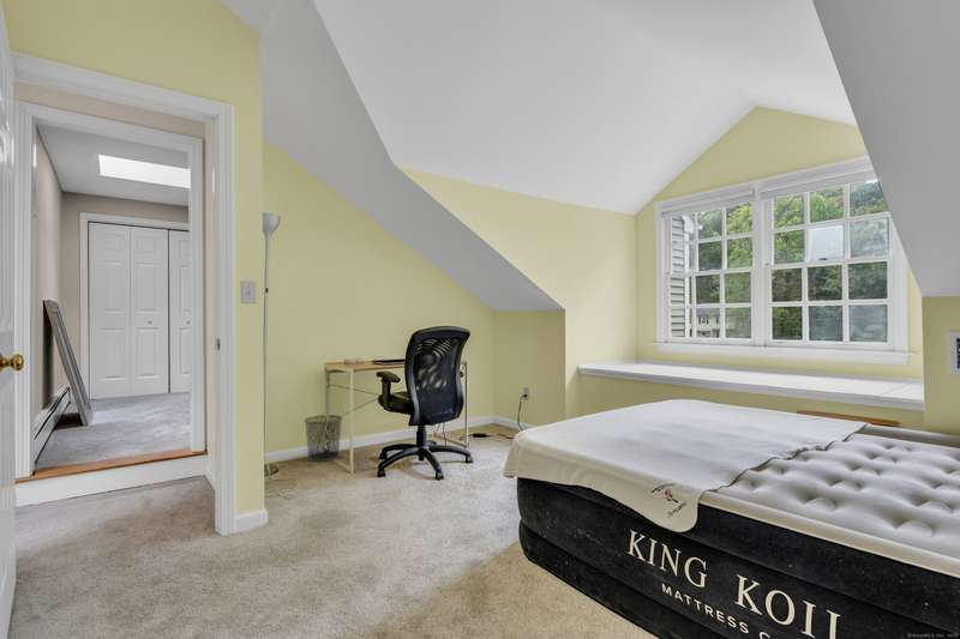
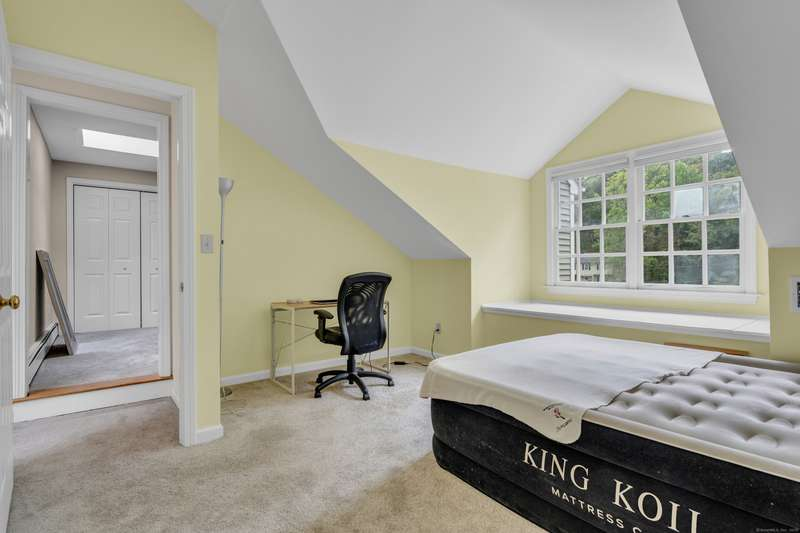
- waste bin (323, 438)
